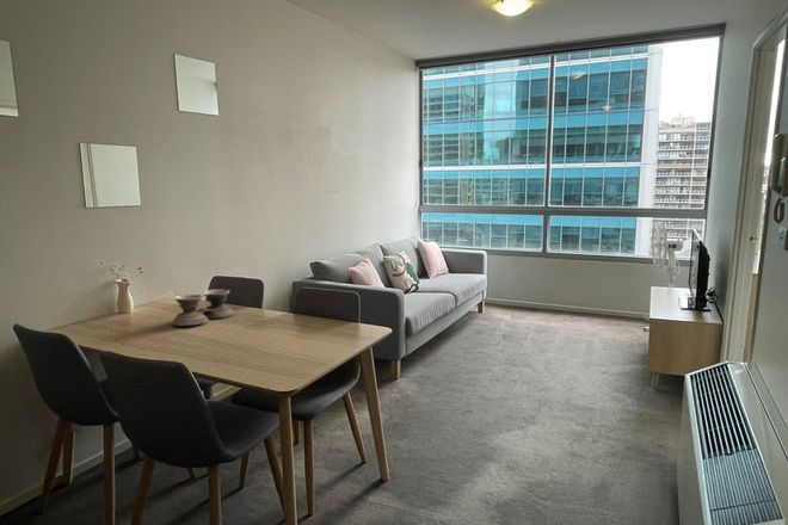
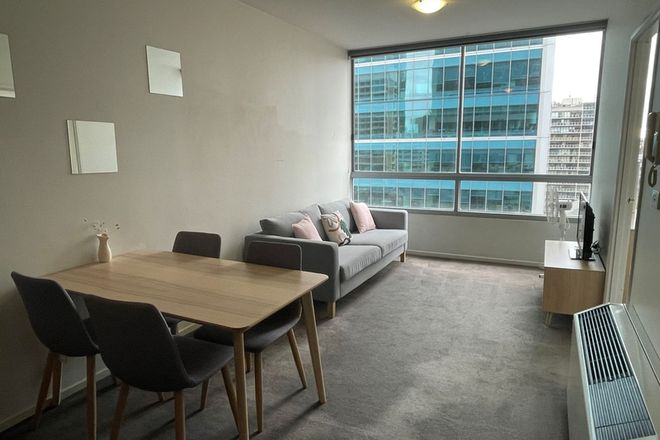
- bowl (205, 308)
